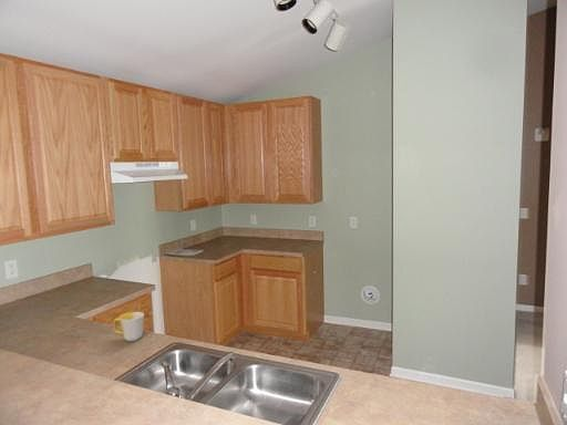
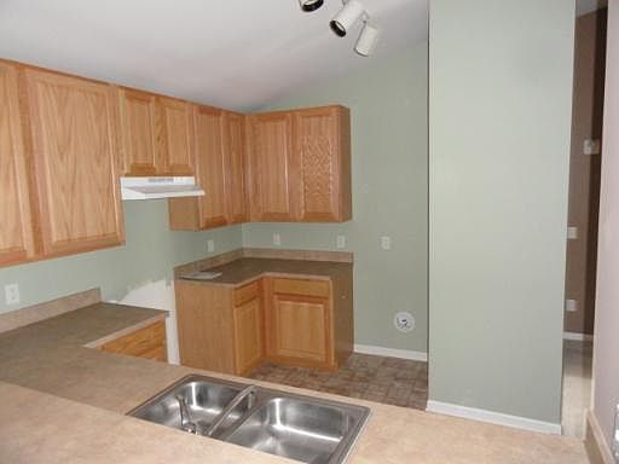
- mug (128, 326)
